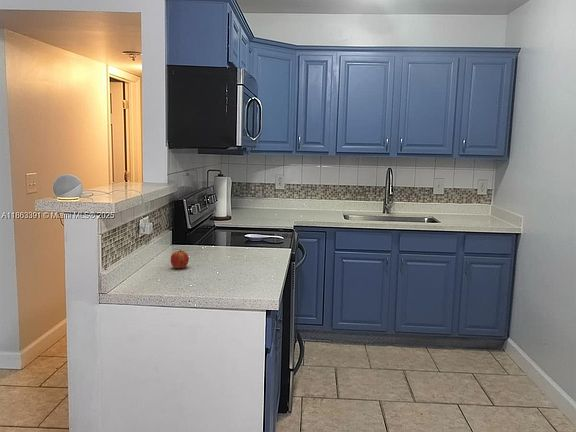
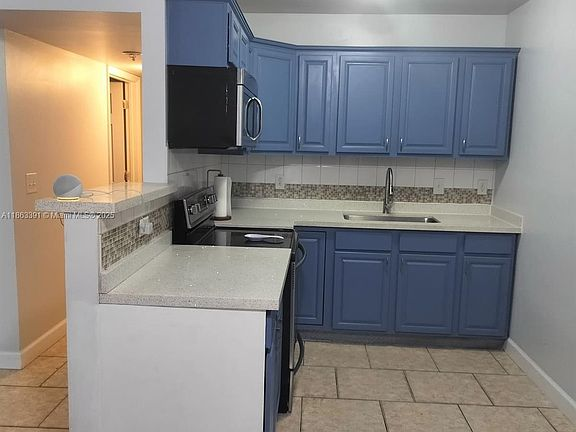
- fruit (179, 258)
